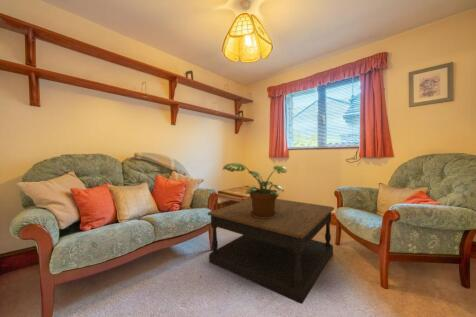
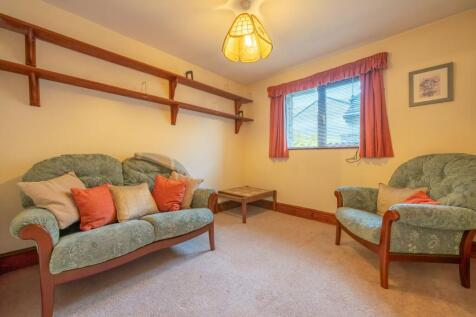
- coffee table (273, 233)
- potted plant (257, 188)
